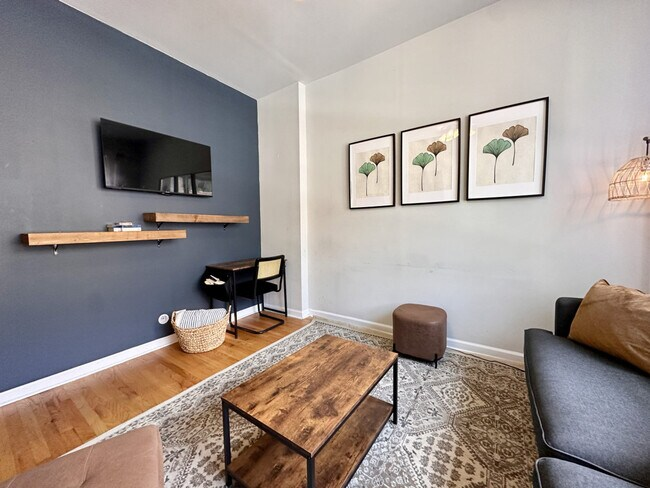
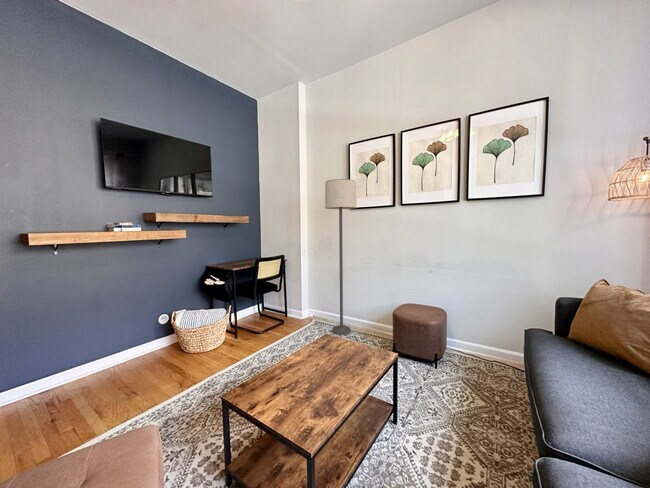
+ lamp (341, 257)
